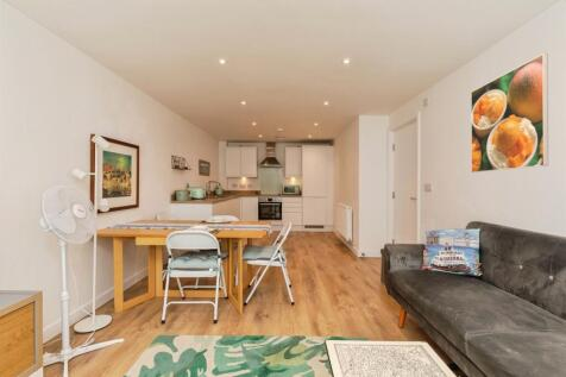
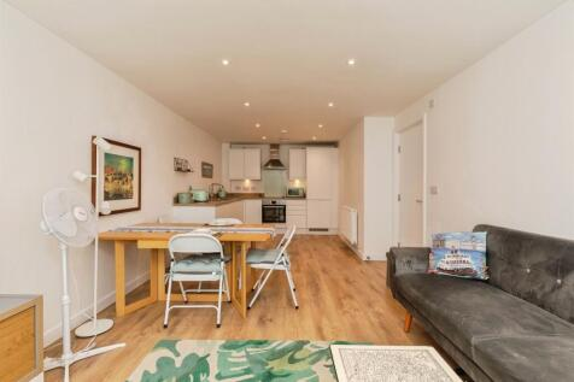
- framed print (503, 122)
